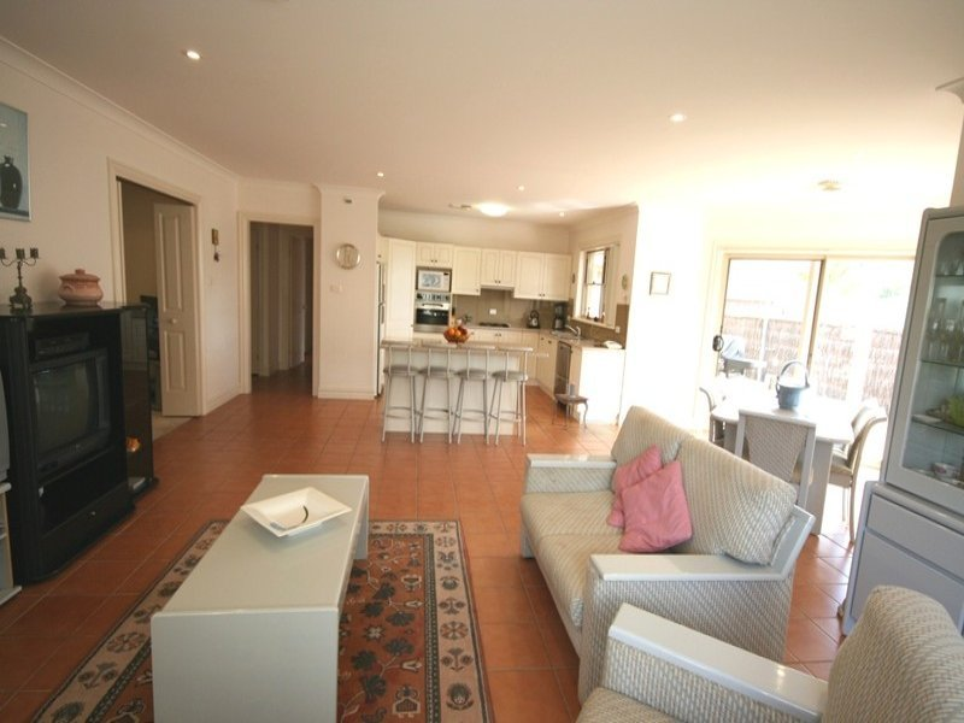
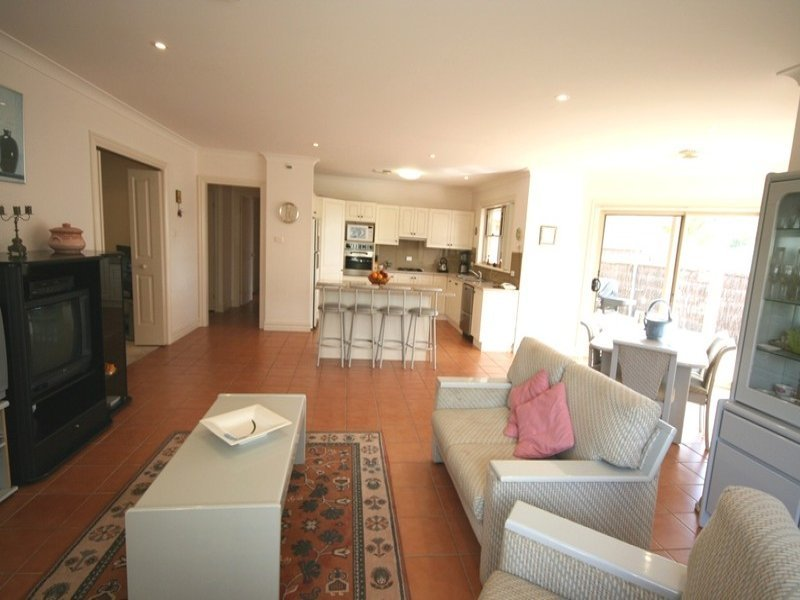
- side table (570, 402)
